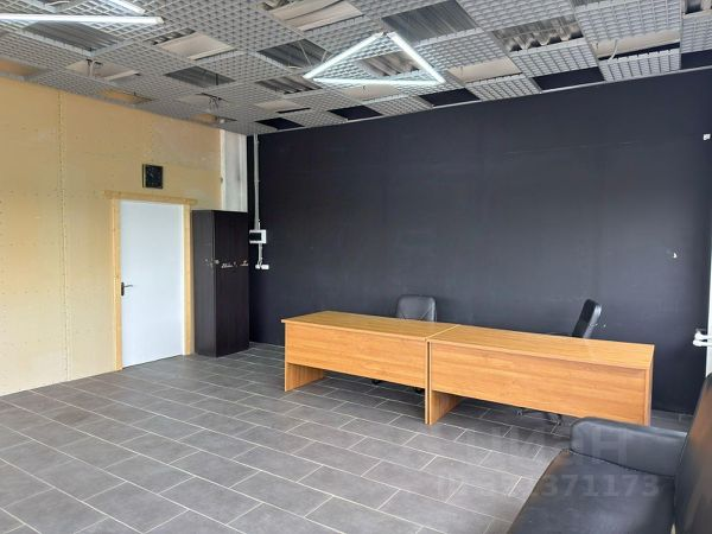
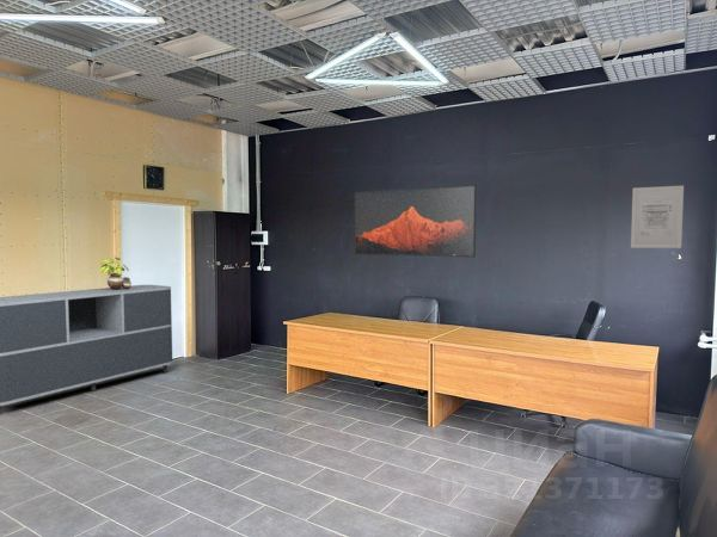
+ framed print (410, 222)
+ wall art (656, 217)
+ potted plant (117, 273)
+ sideboard (82, 340)
